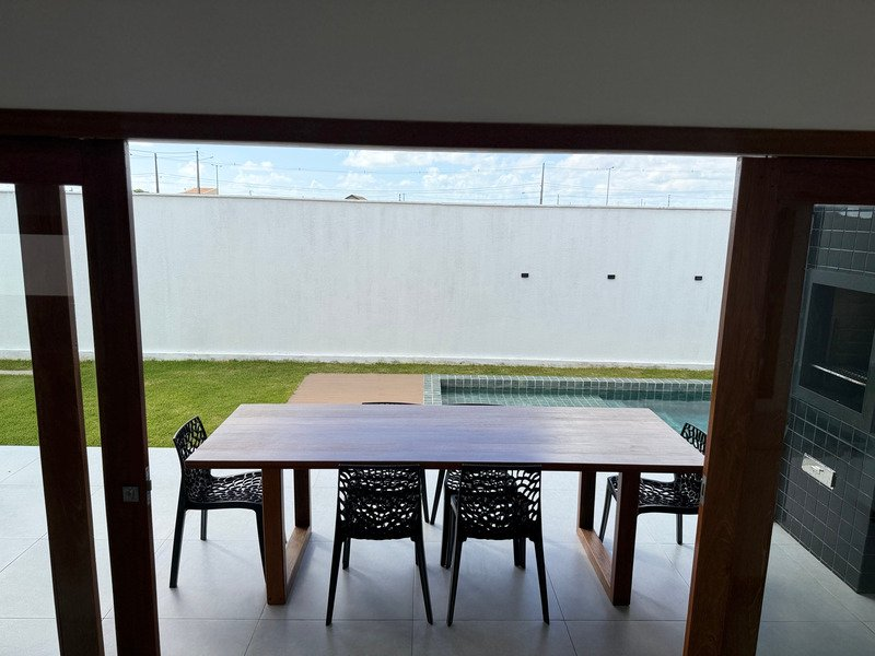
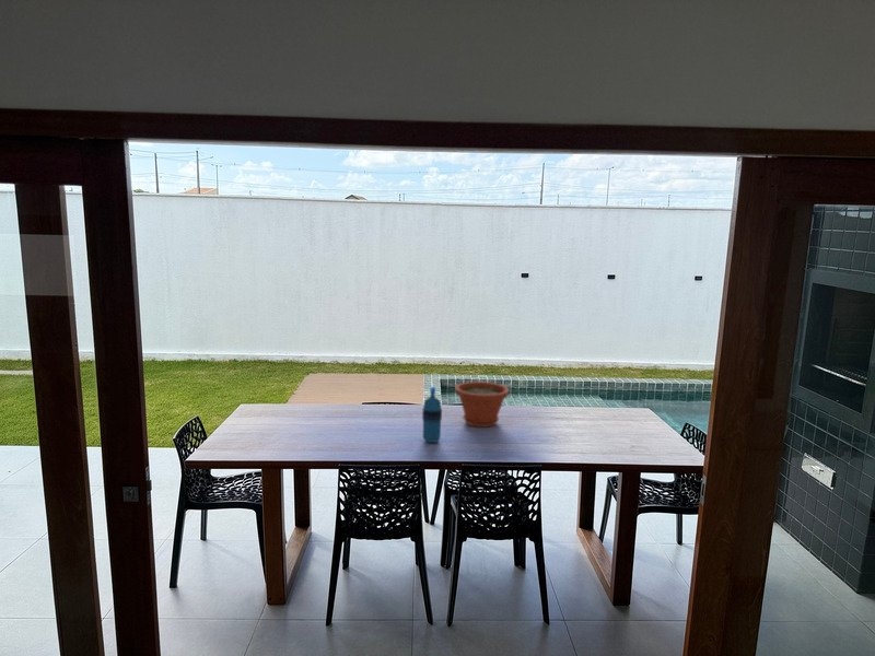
+ plant pot (481, 405)
+ water bottle (432, 414)
